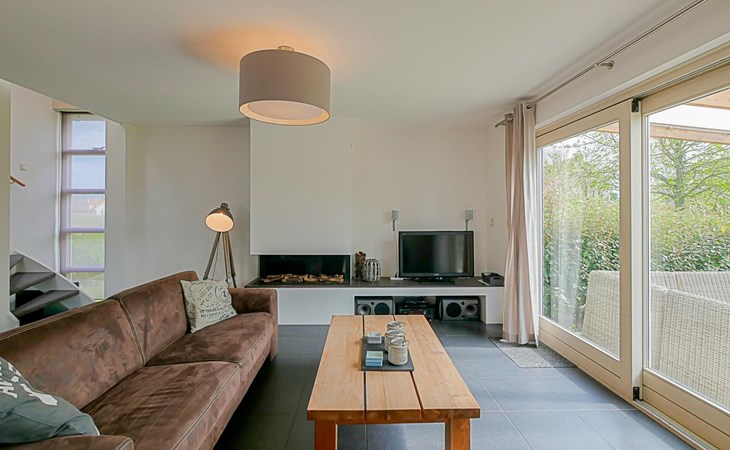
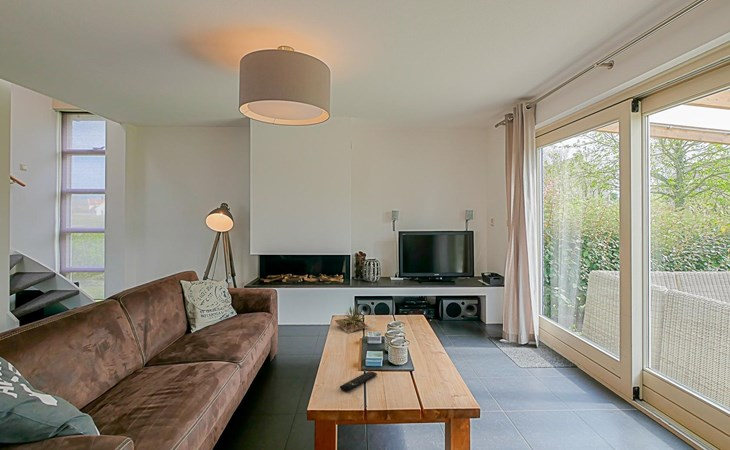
+ remote control (359, 380)
+ succulent plant (351, 317)
